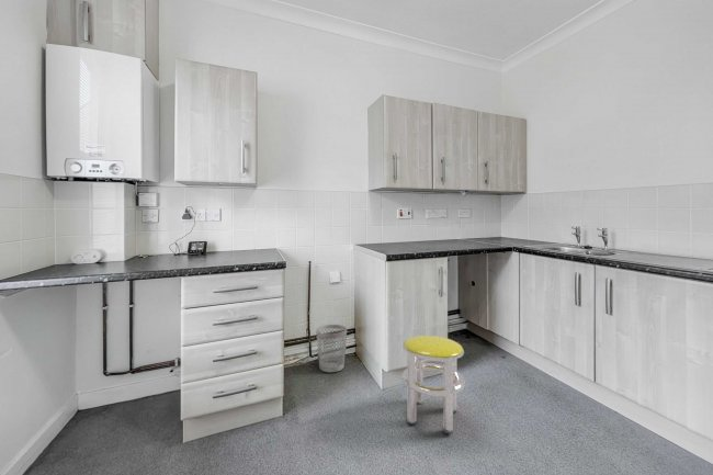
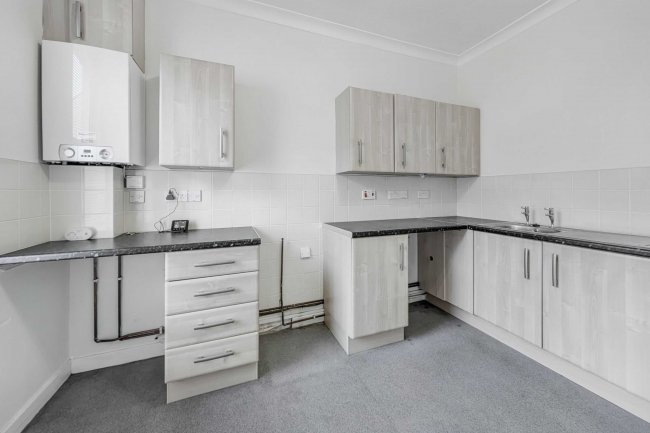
- stool (432, 370)
- wastebasket (331, 348)
